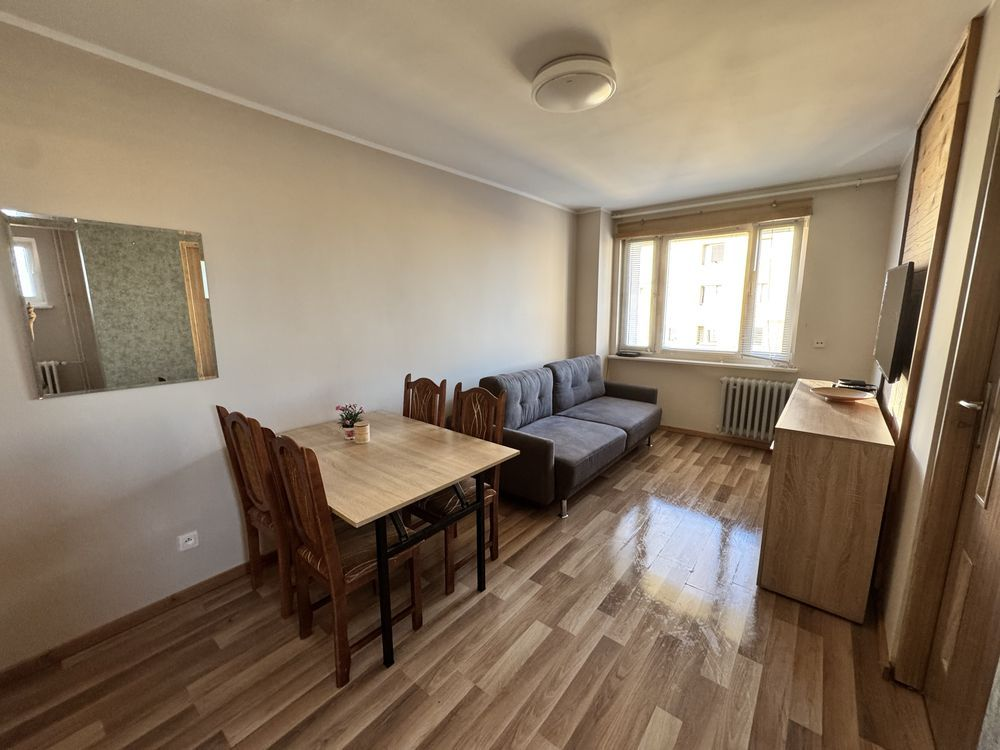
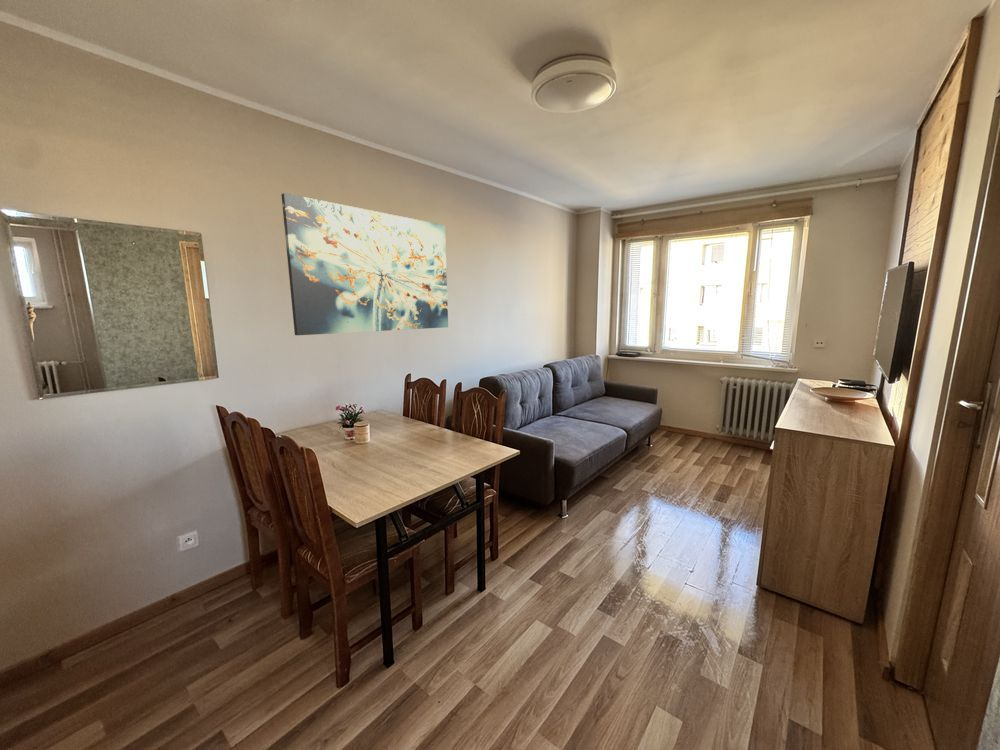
+ wall art (379, 272)
